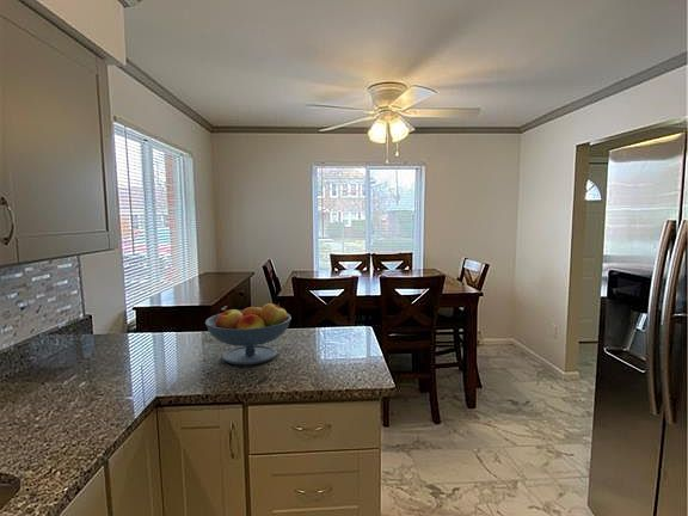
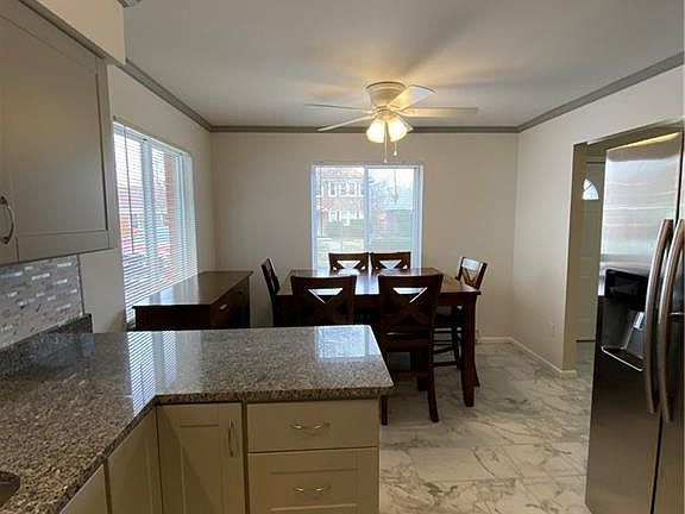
- fruit bowl (248, 330)
